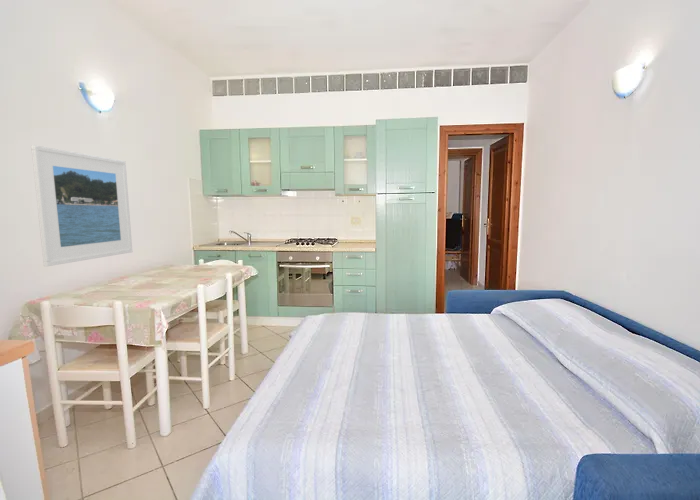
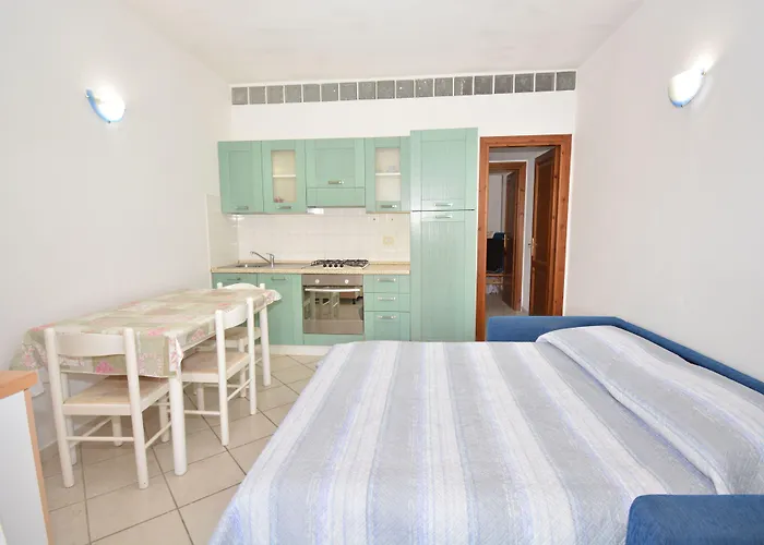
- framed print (89, 207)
